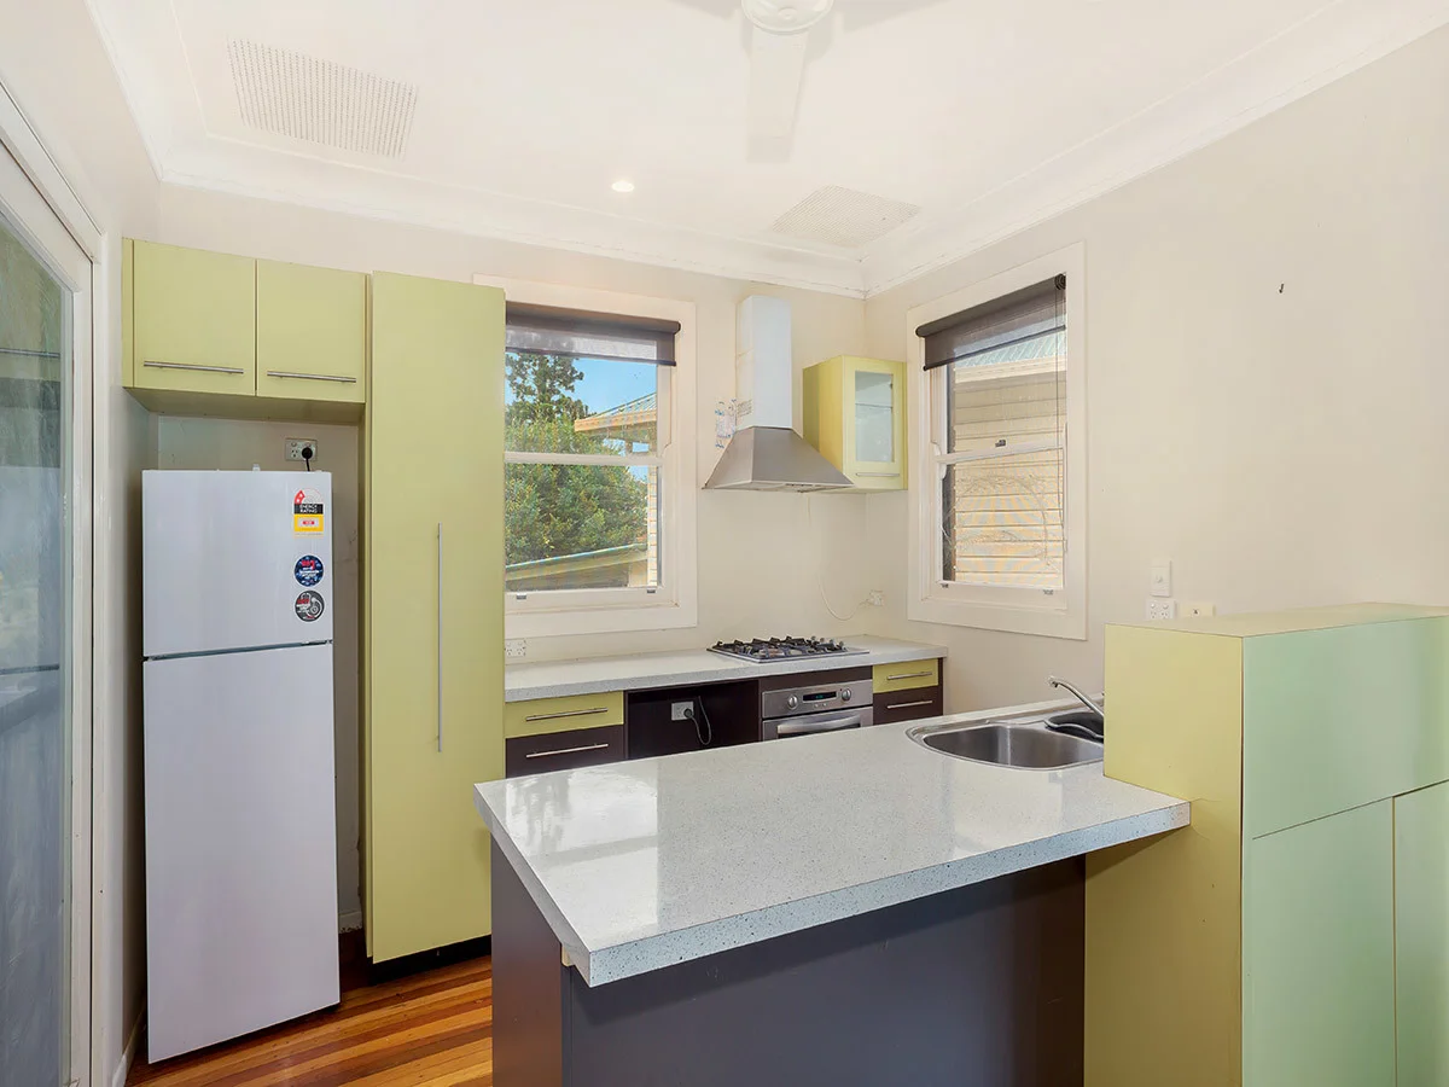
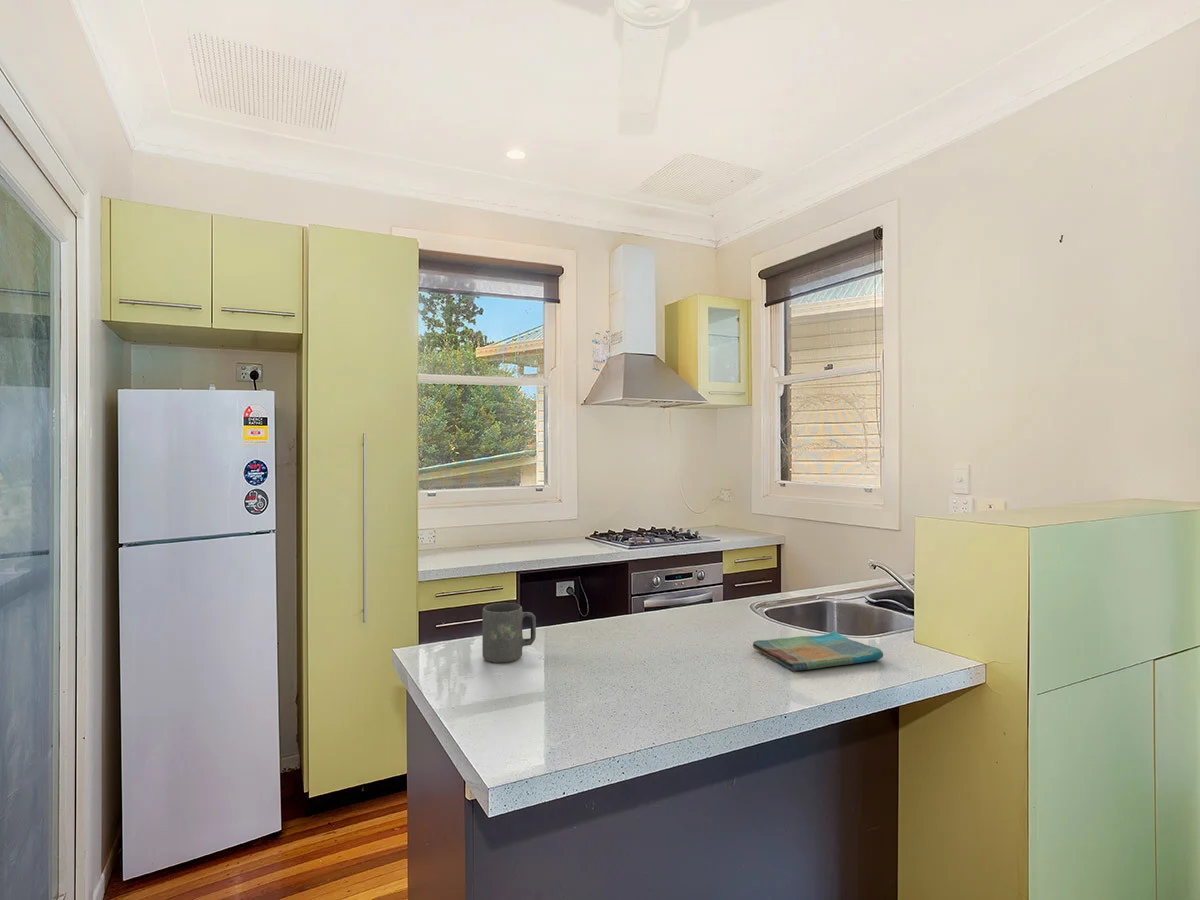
+ dish towel (816, 649)
+ mug (509, 631)
